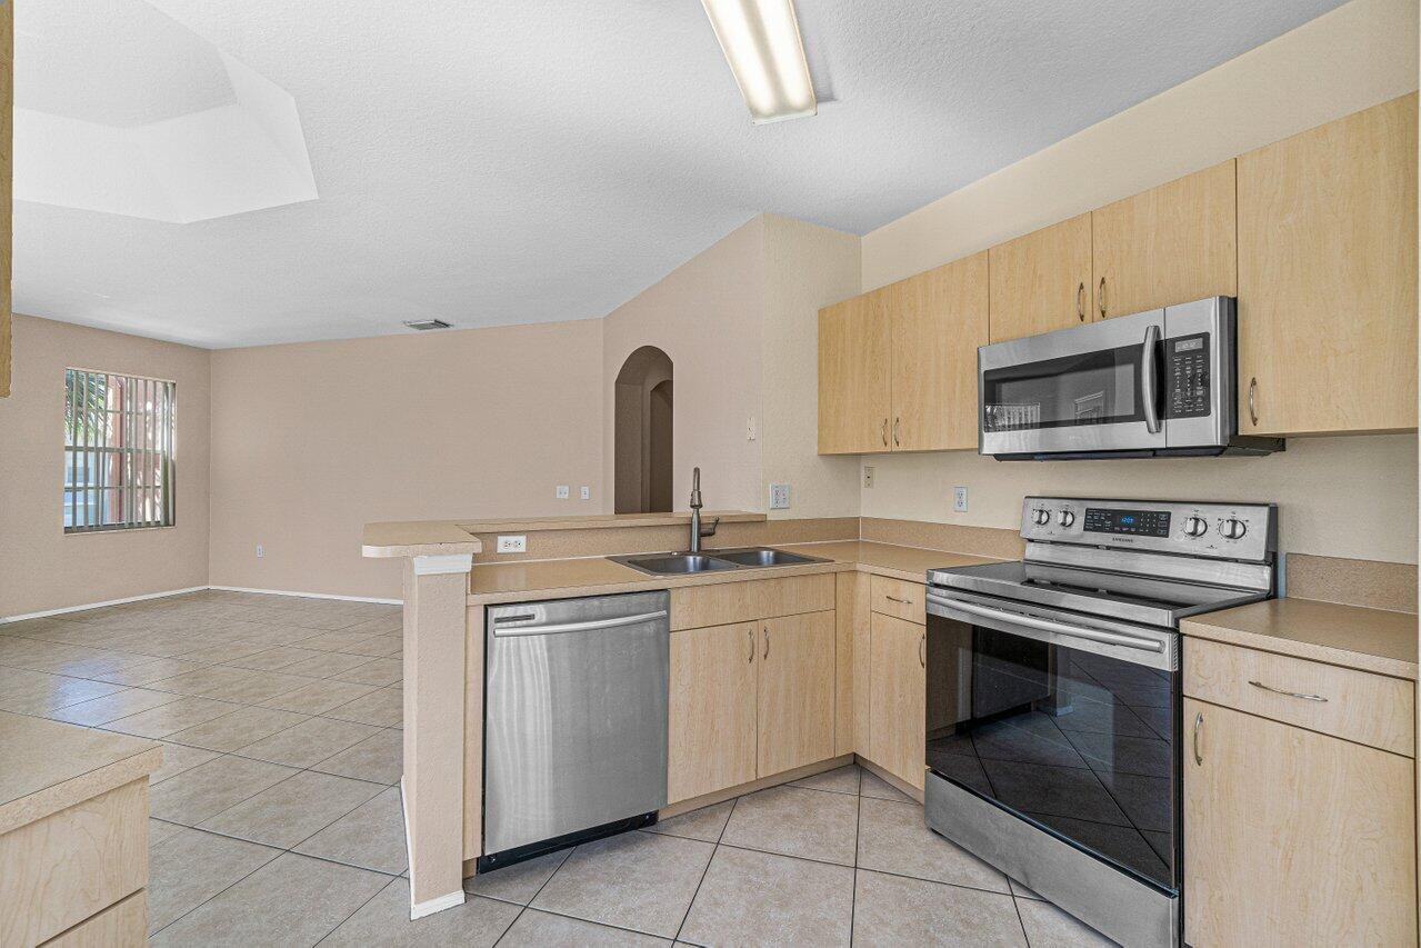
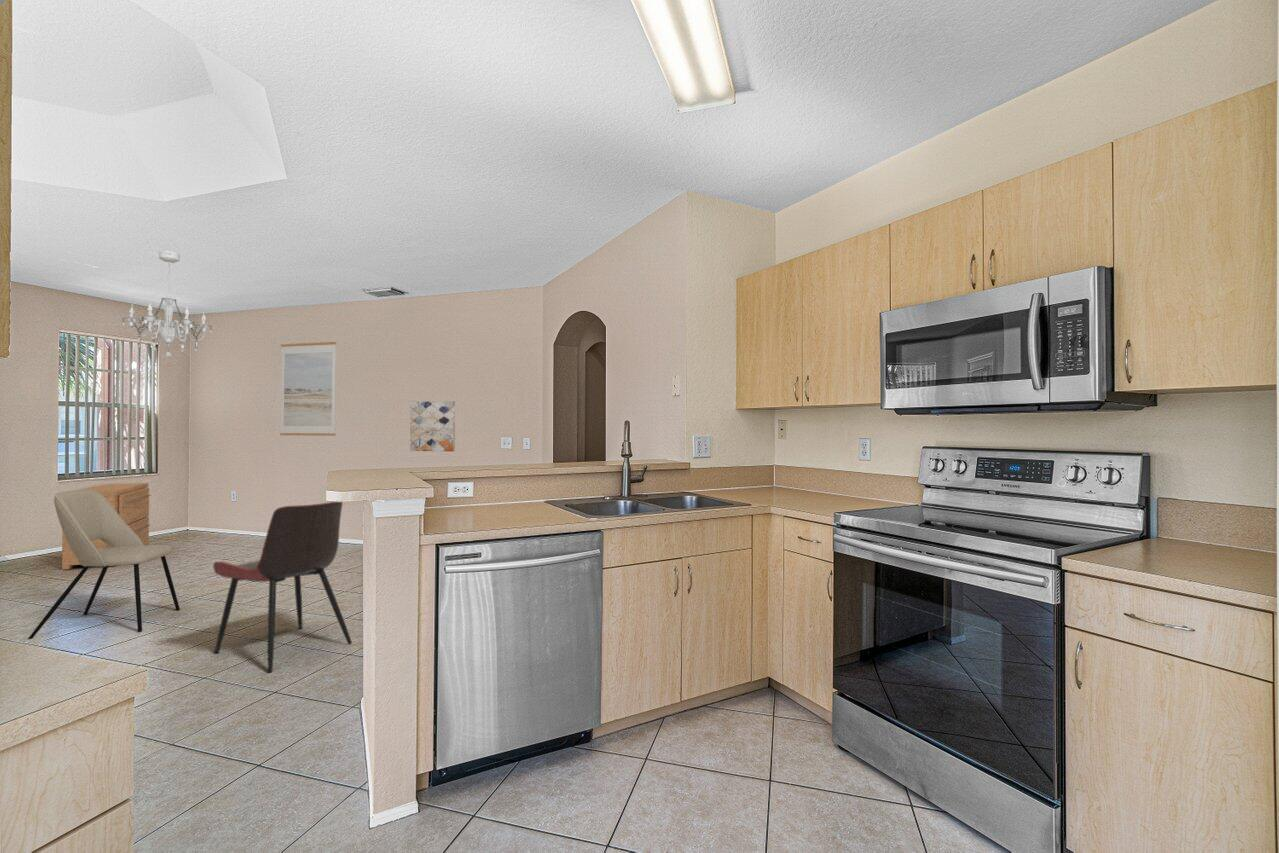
+ chest of drawers (119, 515)
+ wall art (307, 389)
+ dining chair (286, 574)
+ wall art (432, 426)
+ dining chair (111, 556)
+ chandelier (168, 305)
